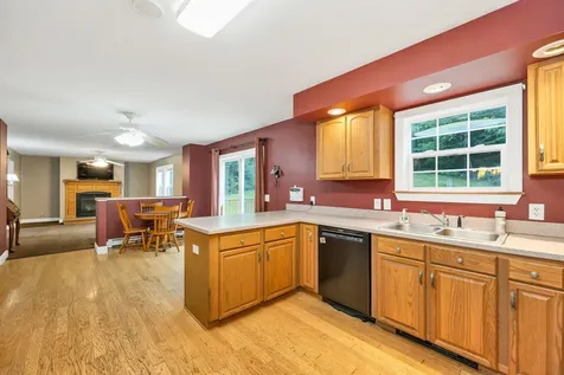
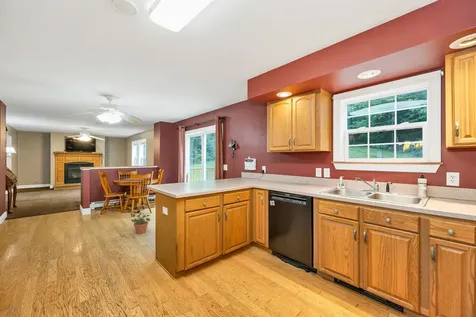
+ potted plant (142, 223)
